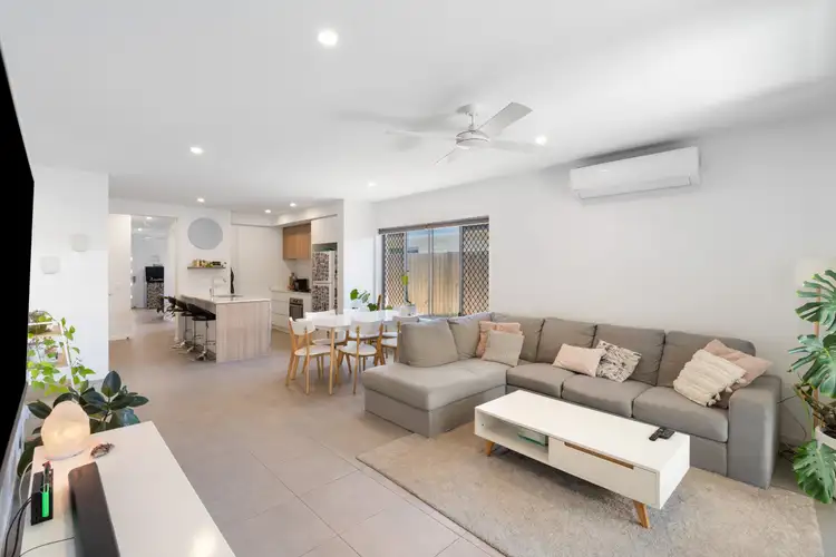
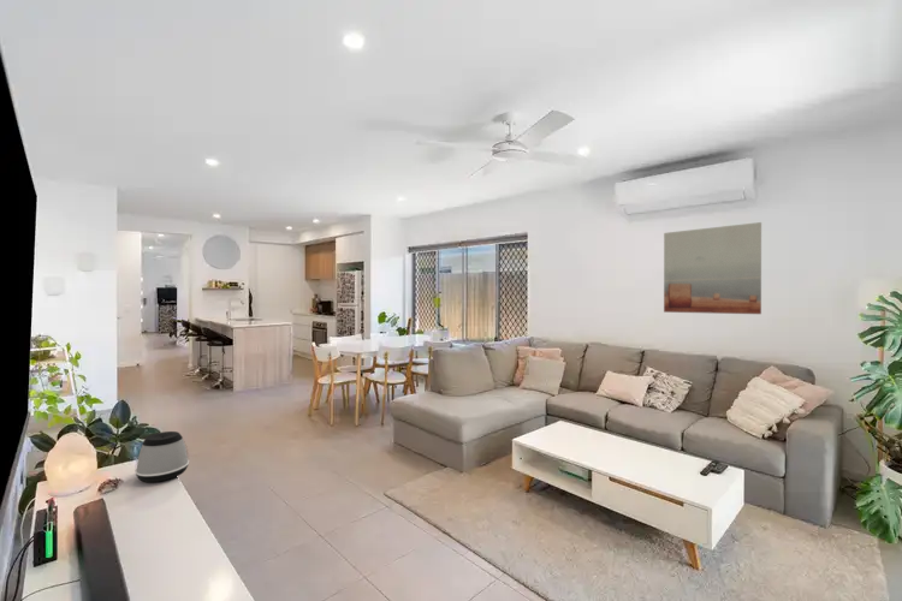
+ wall art (708, 270)
+ speaker (162, 454)
